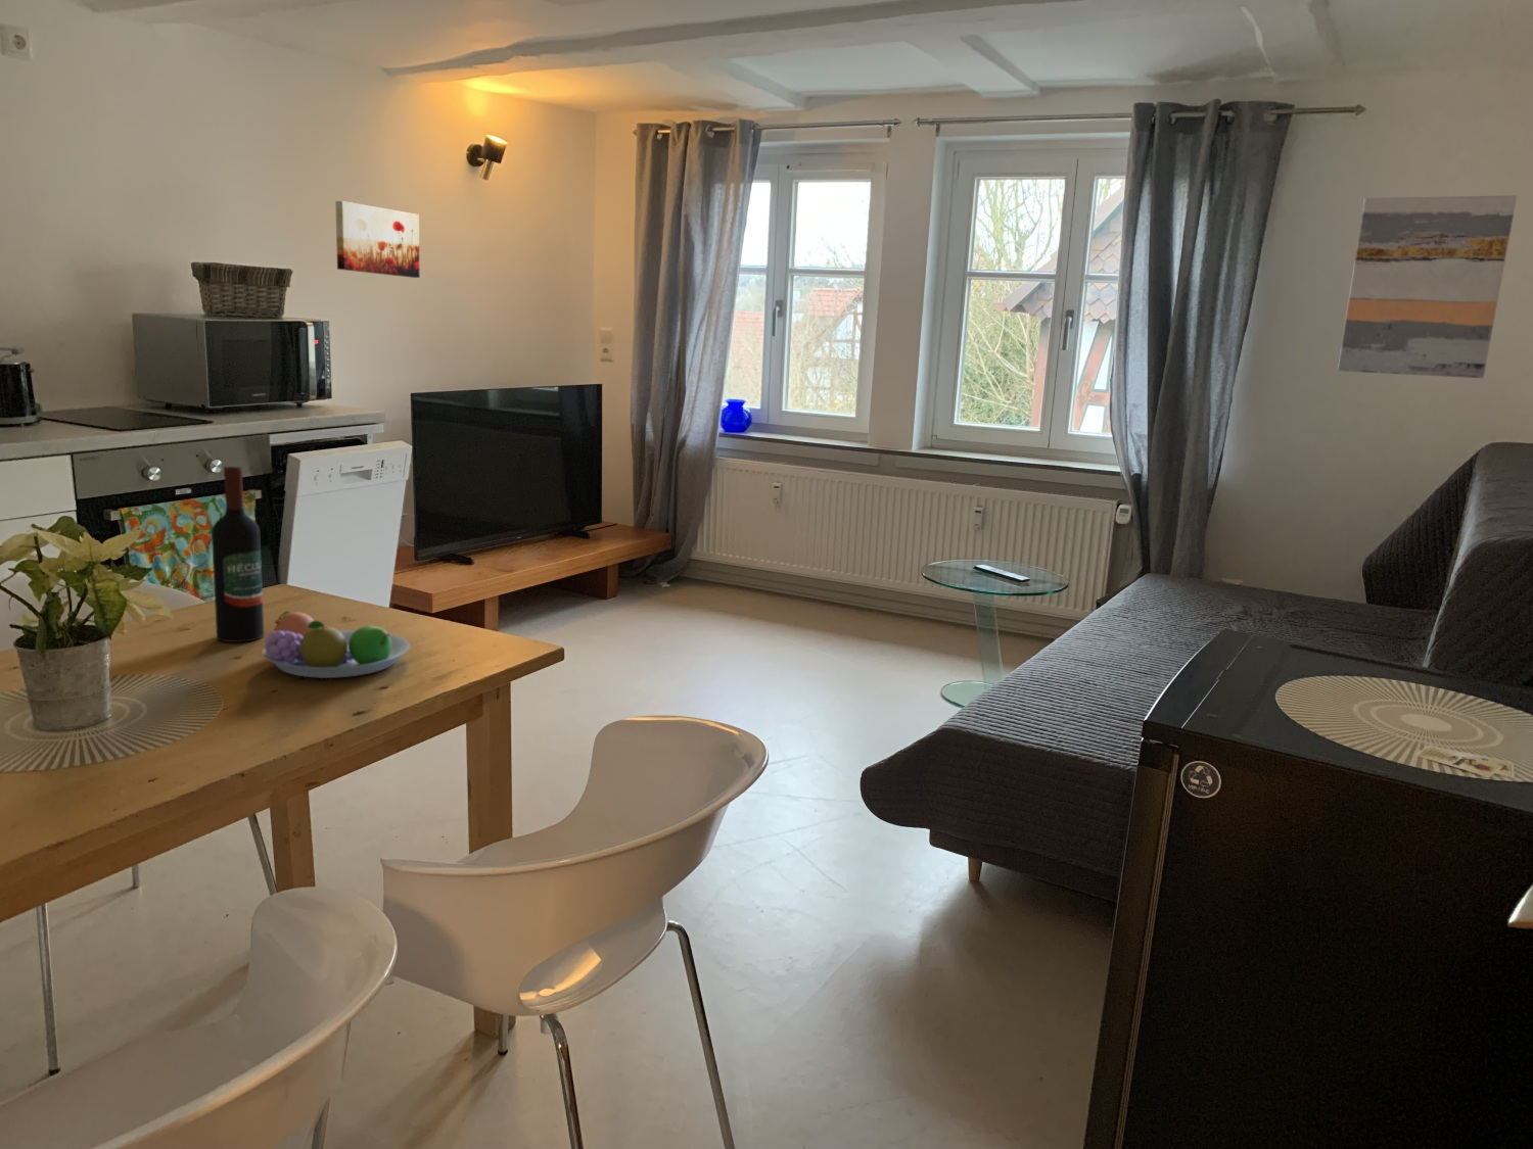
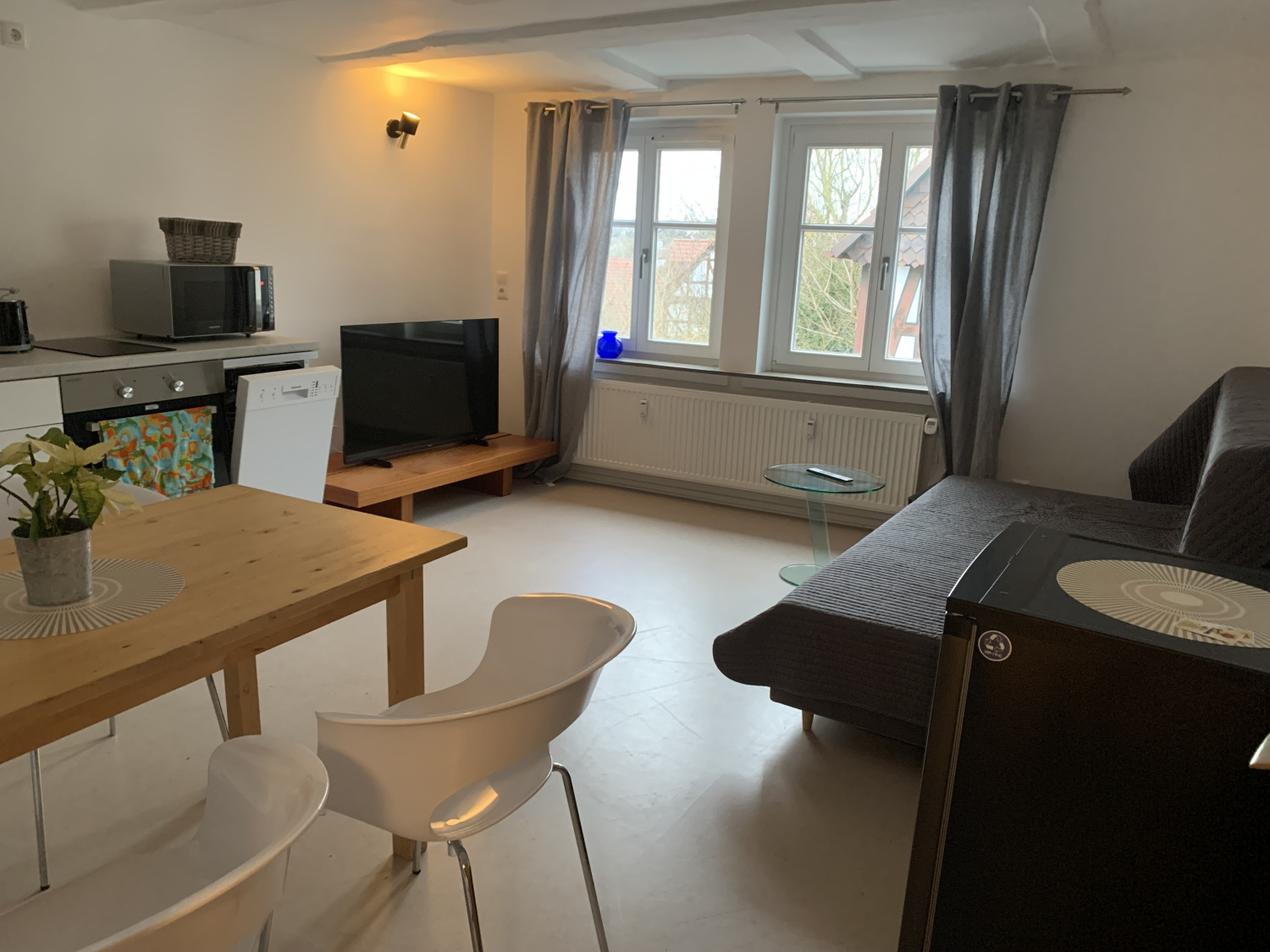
- wall art (1423, 287)
- wine bottle (237, 553)
- fruit bowl (338, 636)
- wall art (379, 241)
